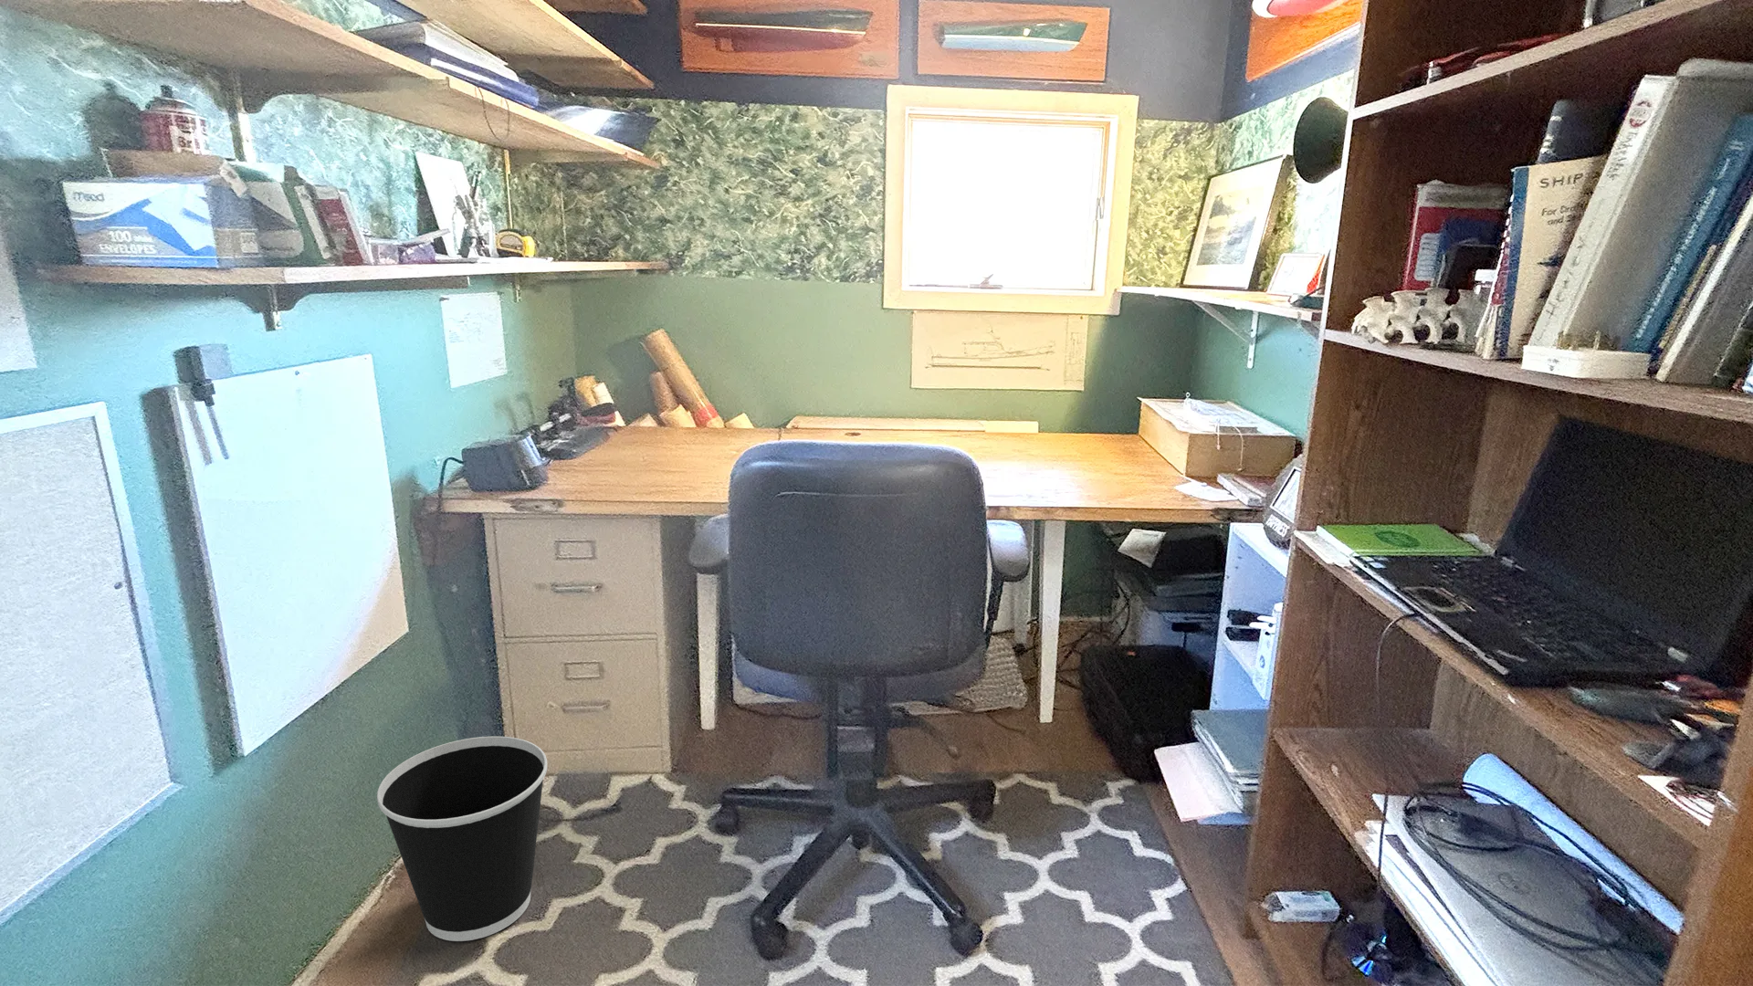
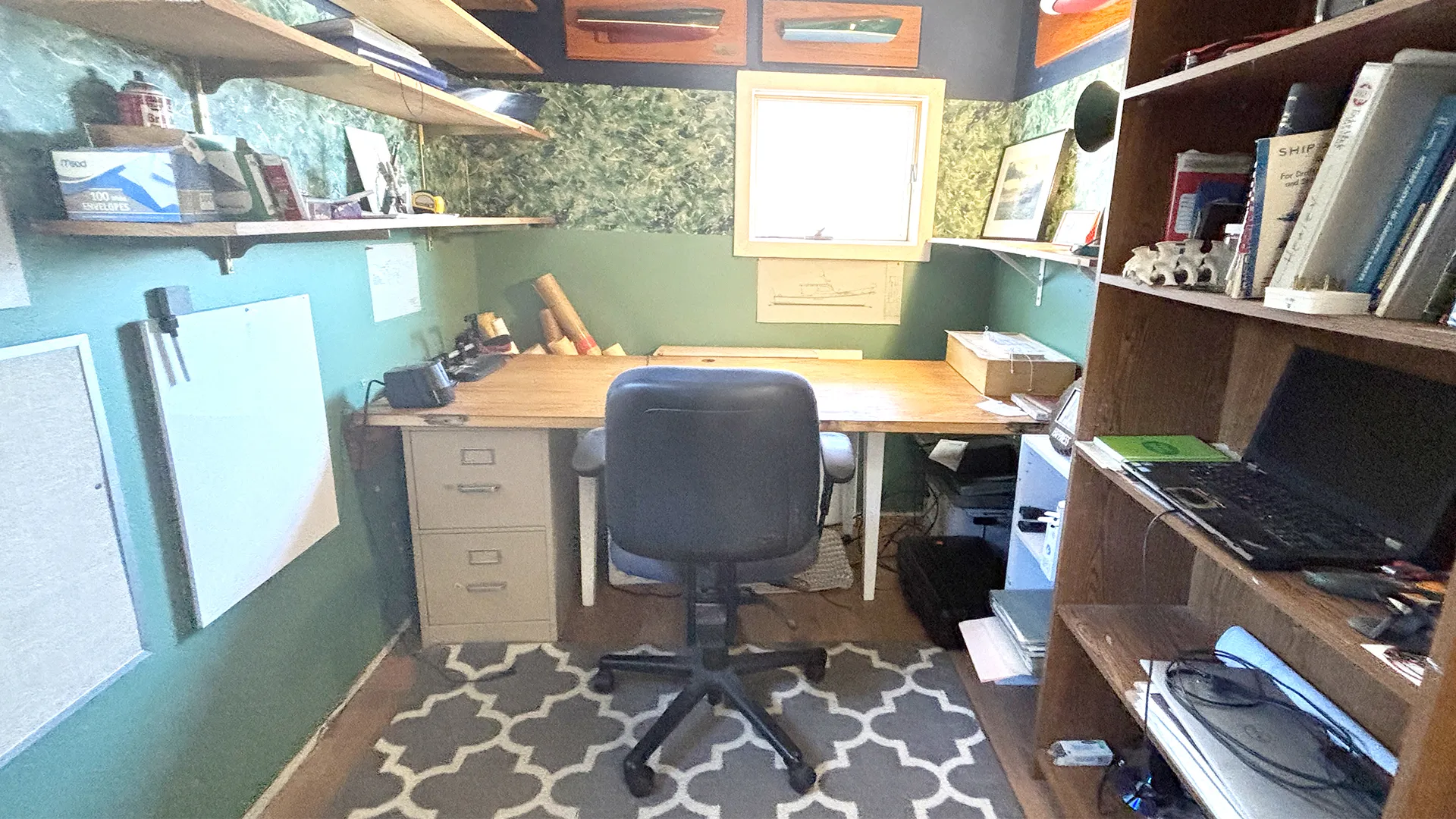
- wastebasket (472, 842)
